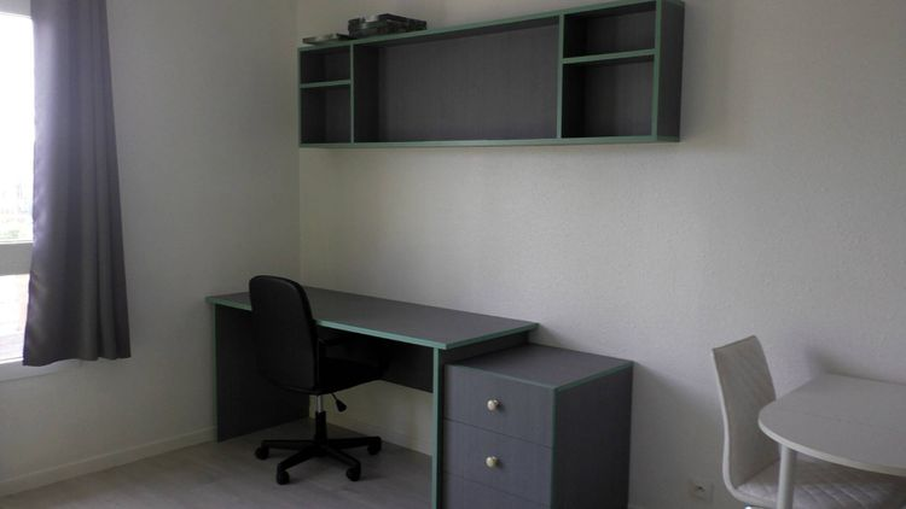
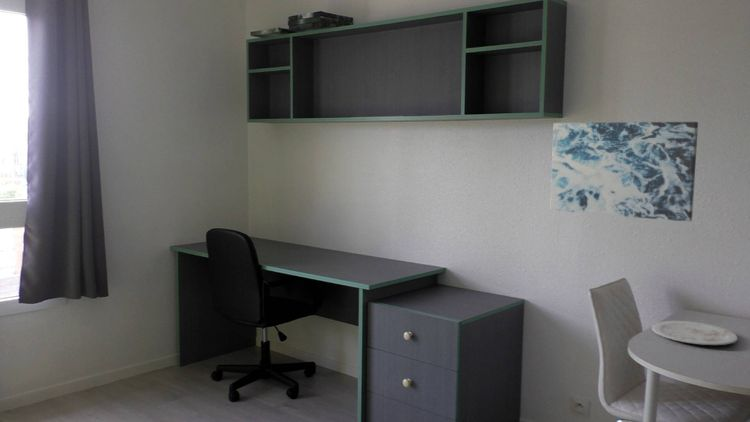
+ wall art (619, 169)
+ plate (693, 333)
